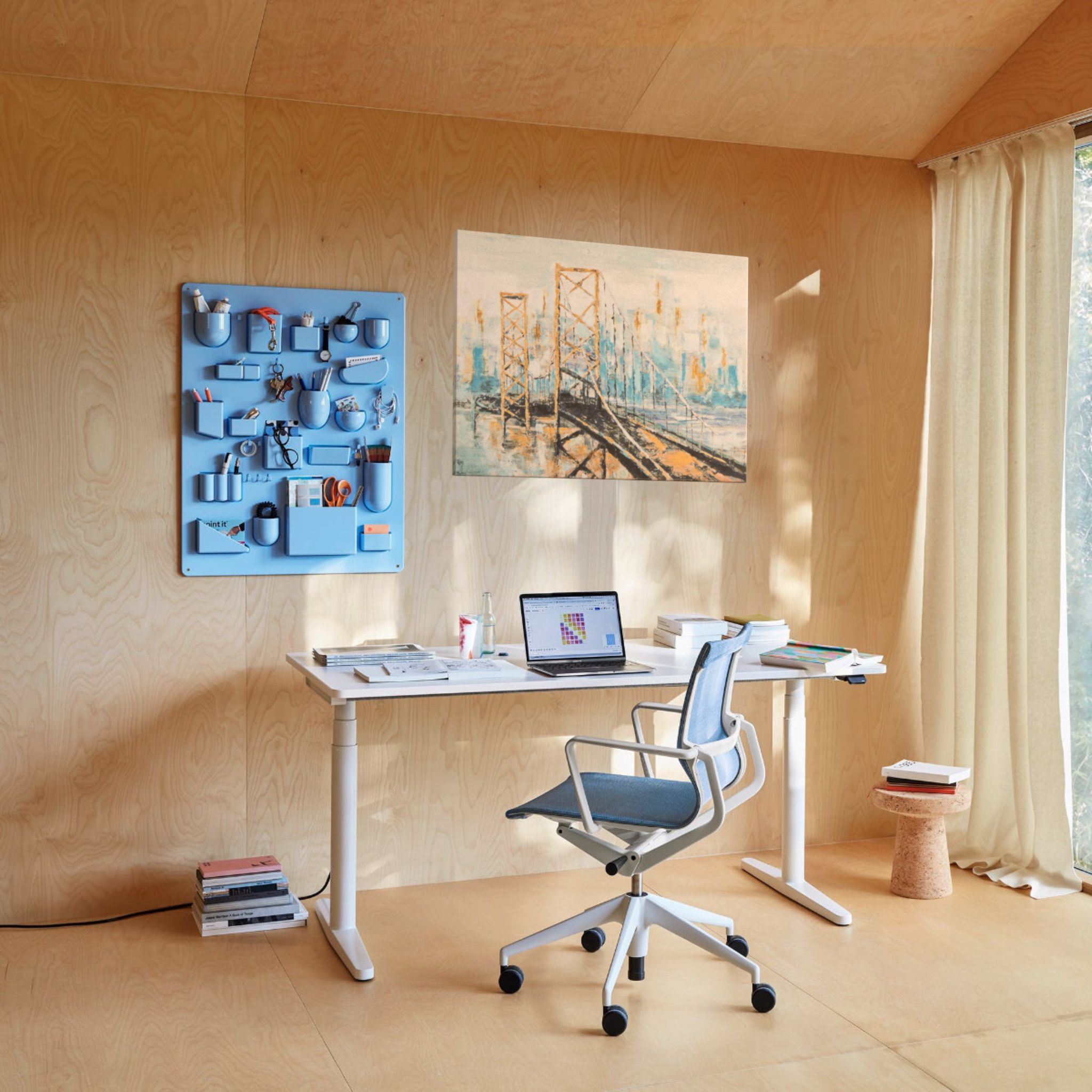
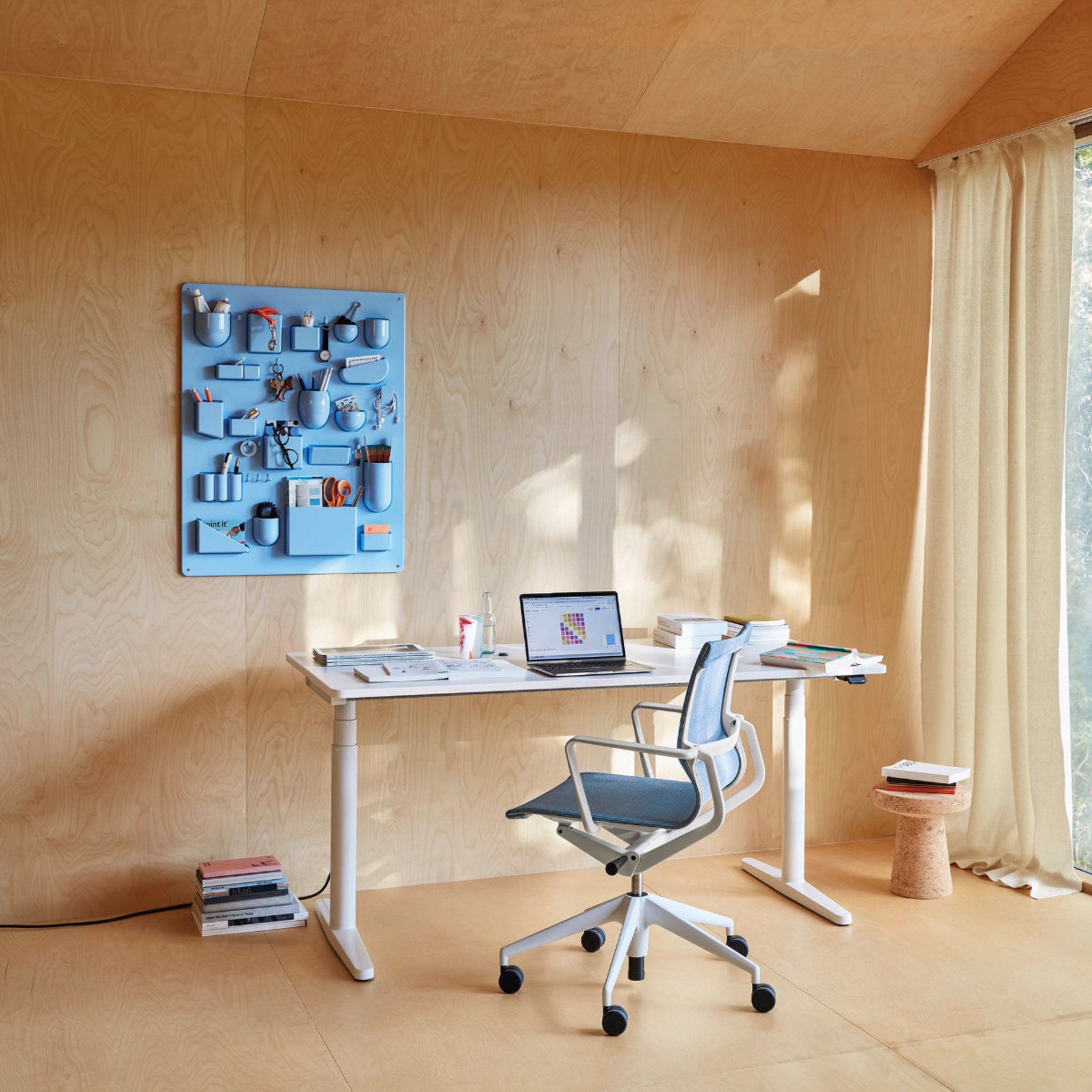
- wall art (606, 362)
